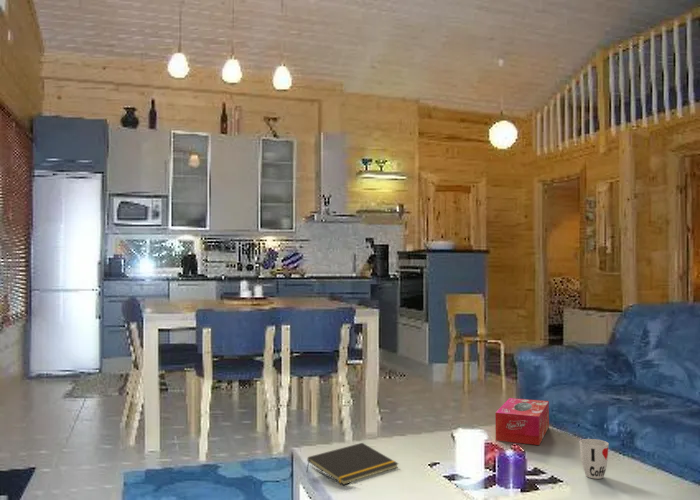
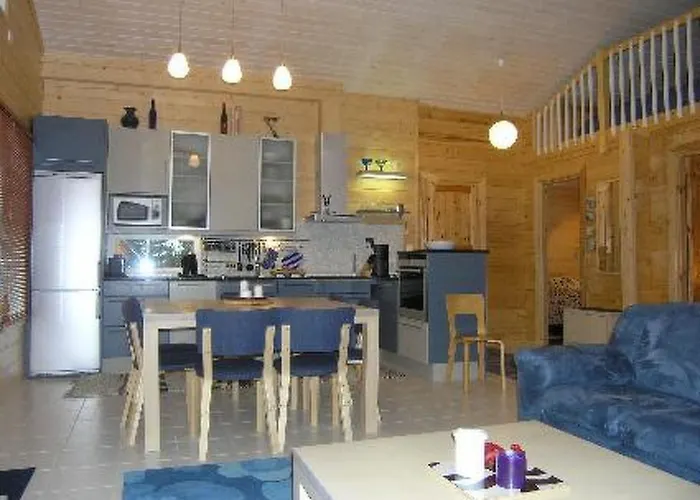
- notepad (353, 462)
- cup (594, 459)
- tissue box (523, 419)
